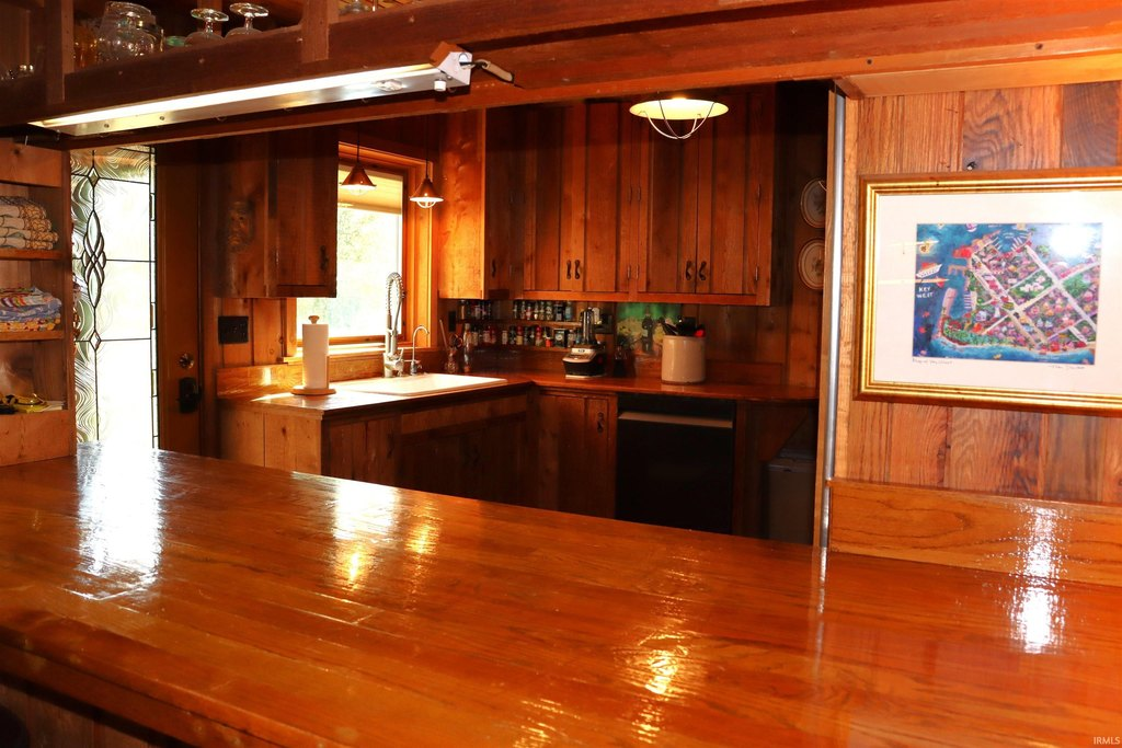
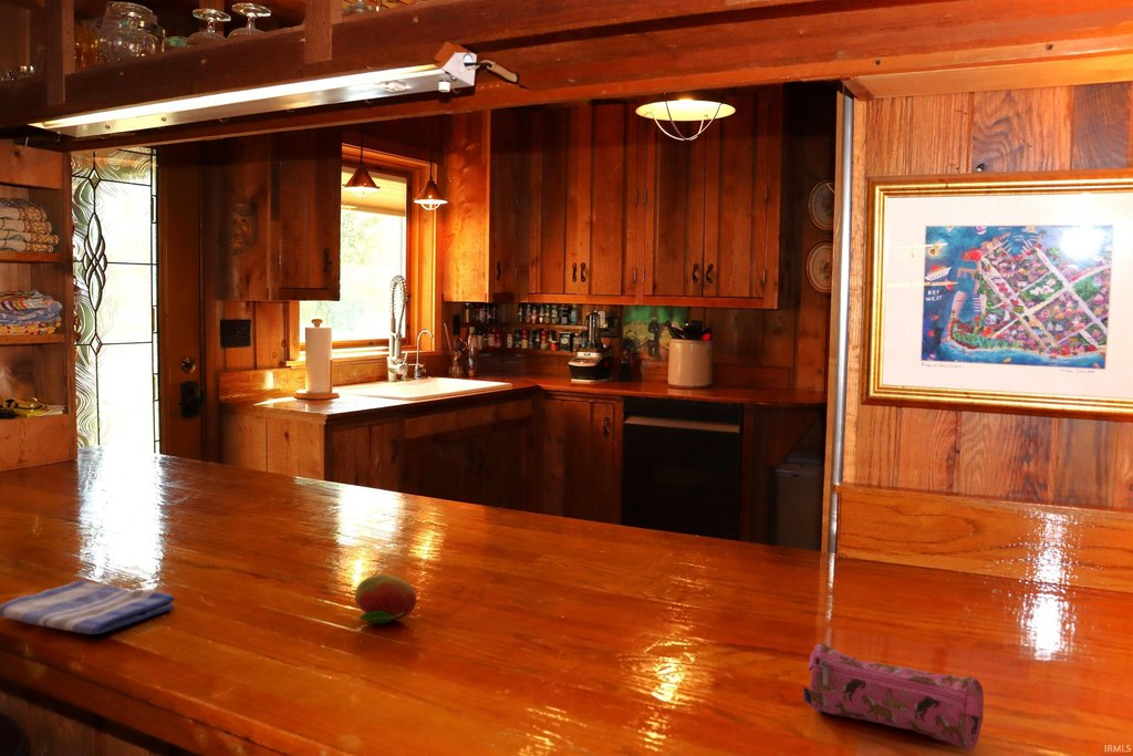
+ fruit (385, 597)
+ pencil case (893, 694)
+ dish towel (87, 605)
